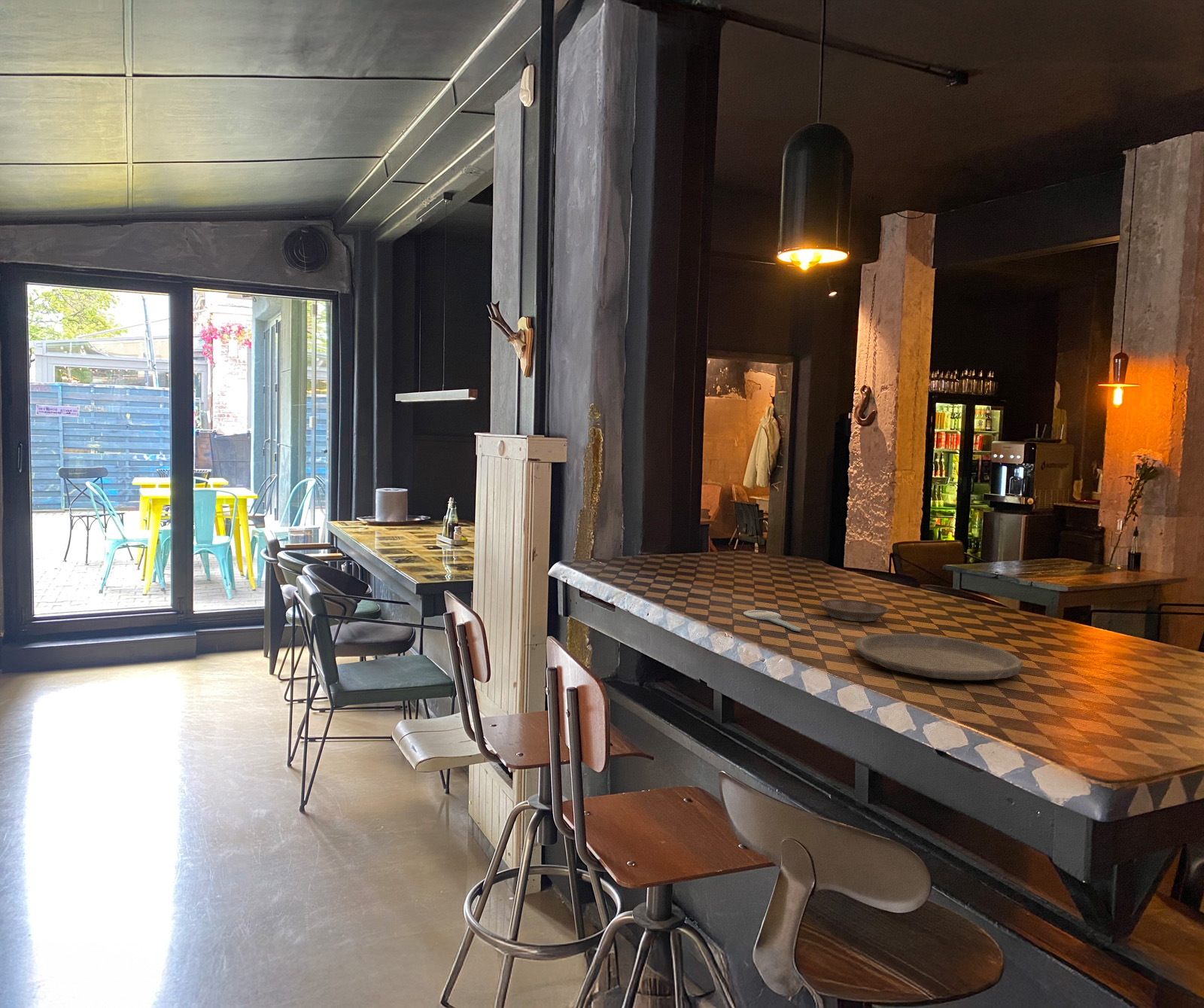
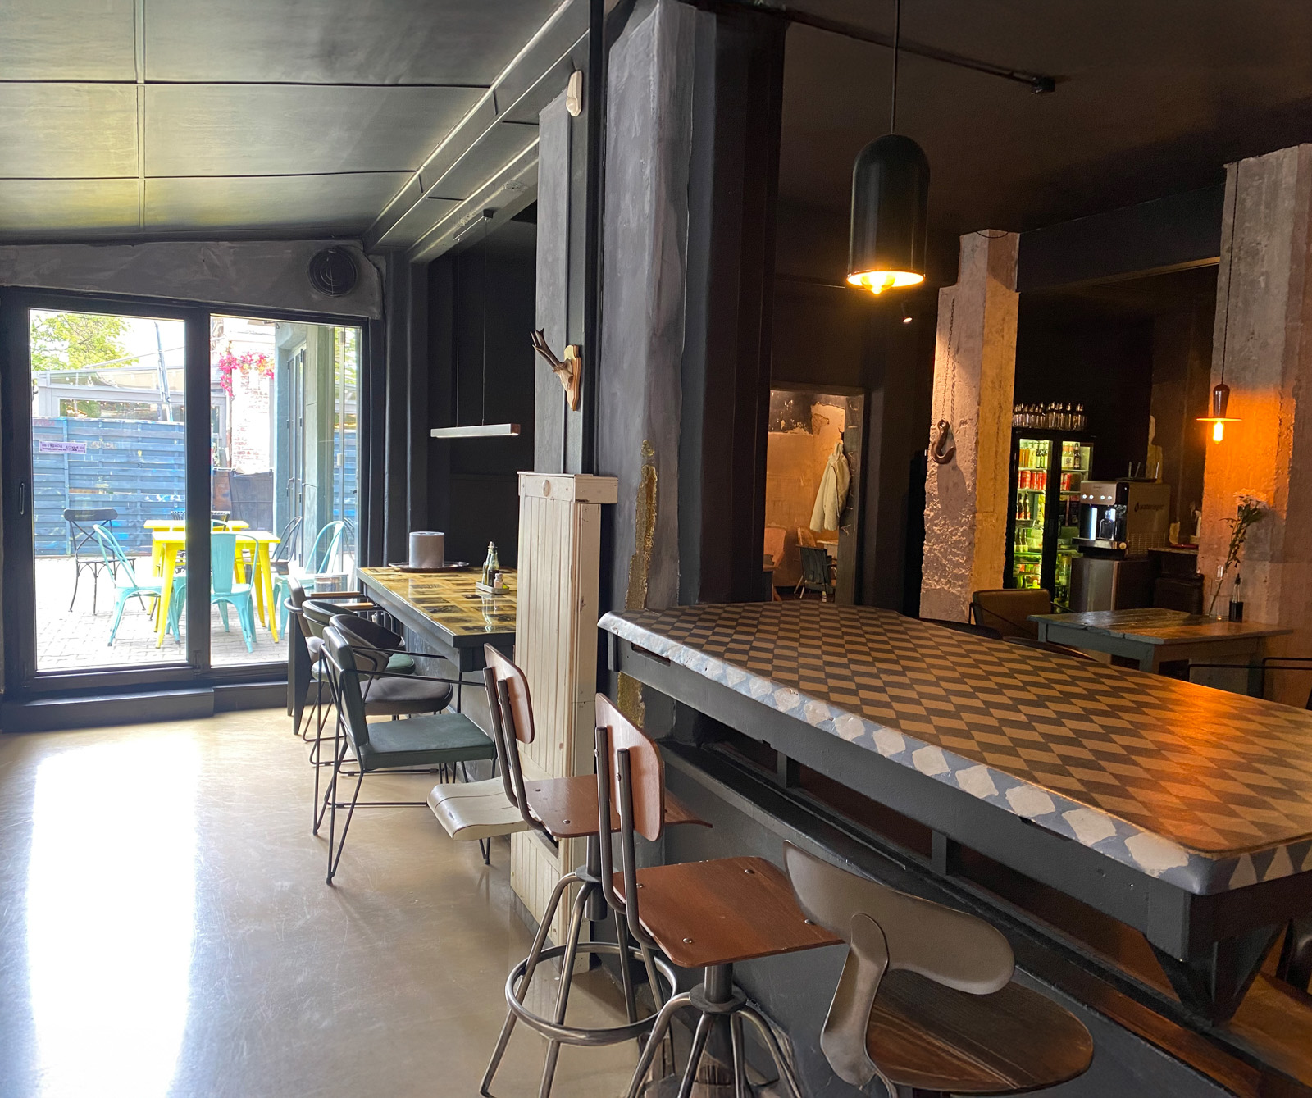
- saucer (853, 611)
- key (774, 620)
- plate (935, 656)
